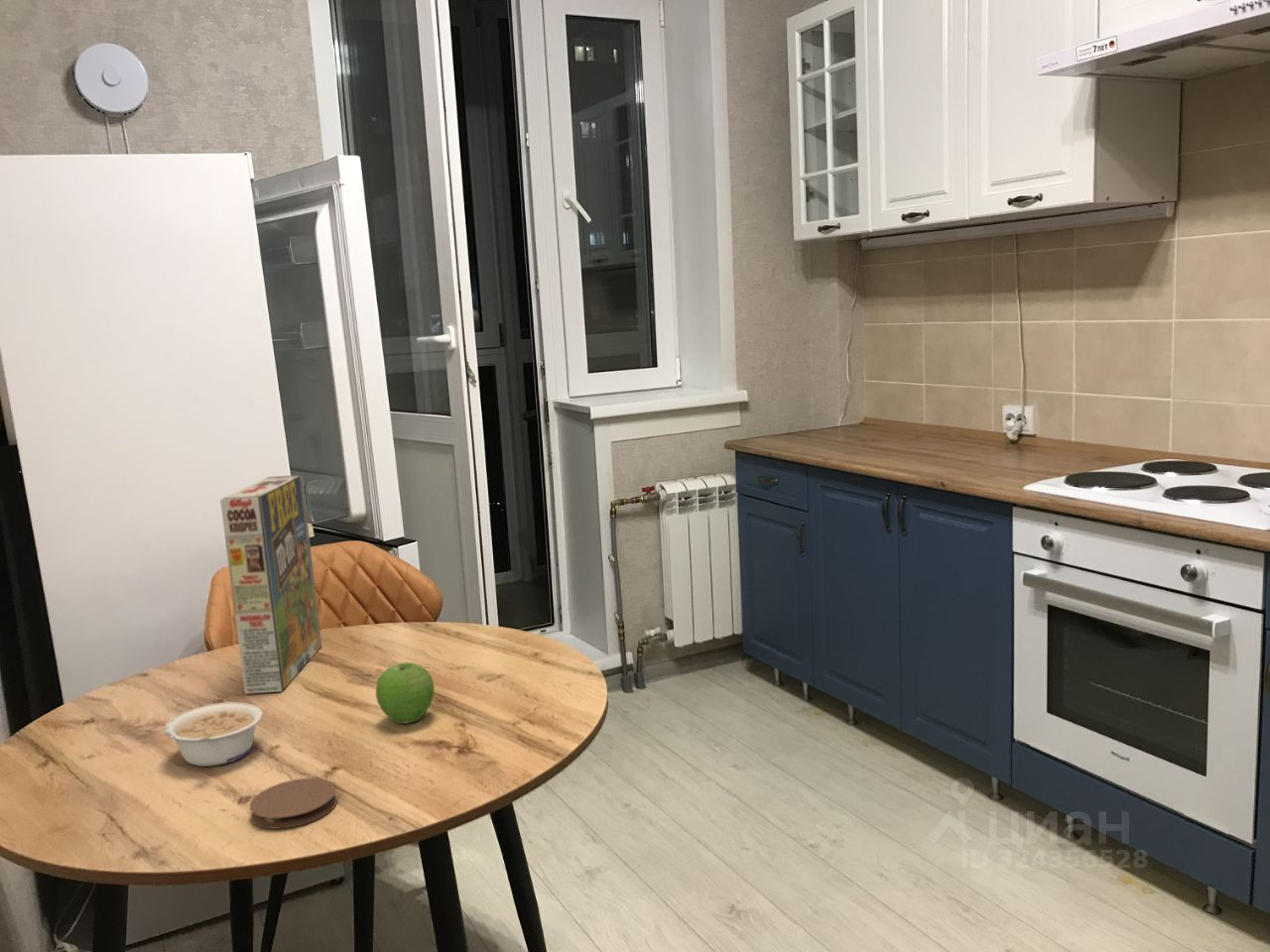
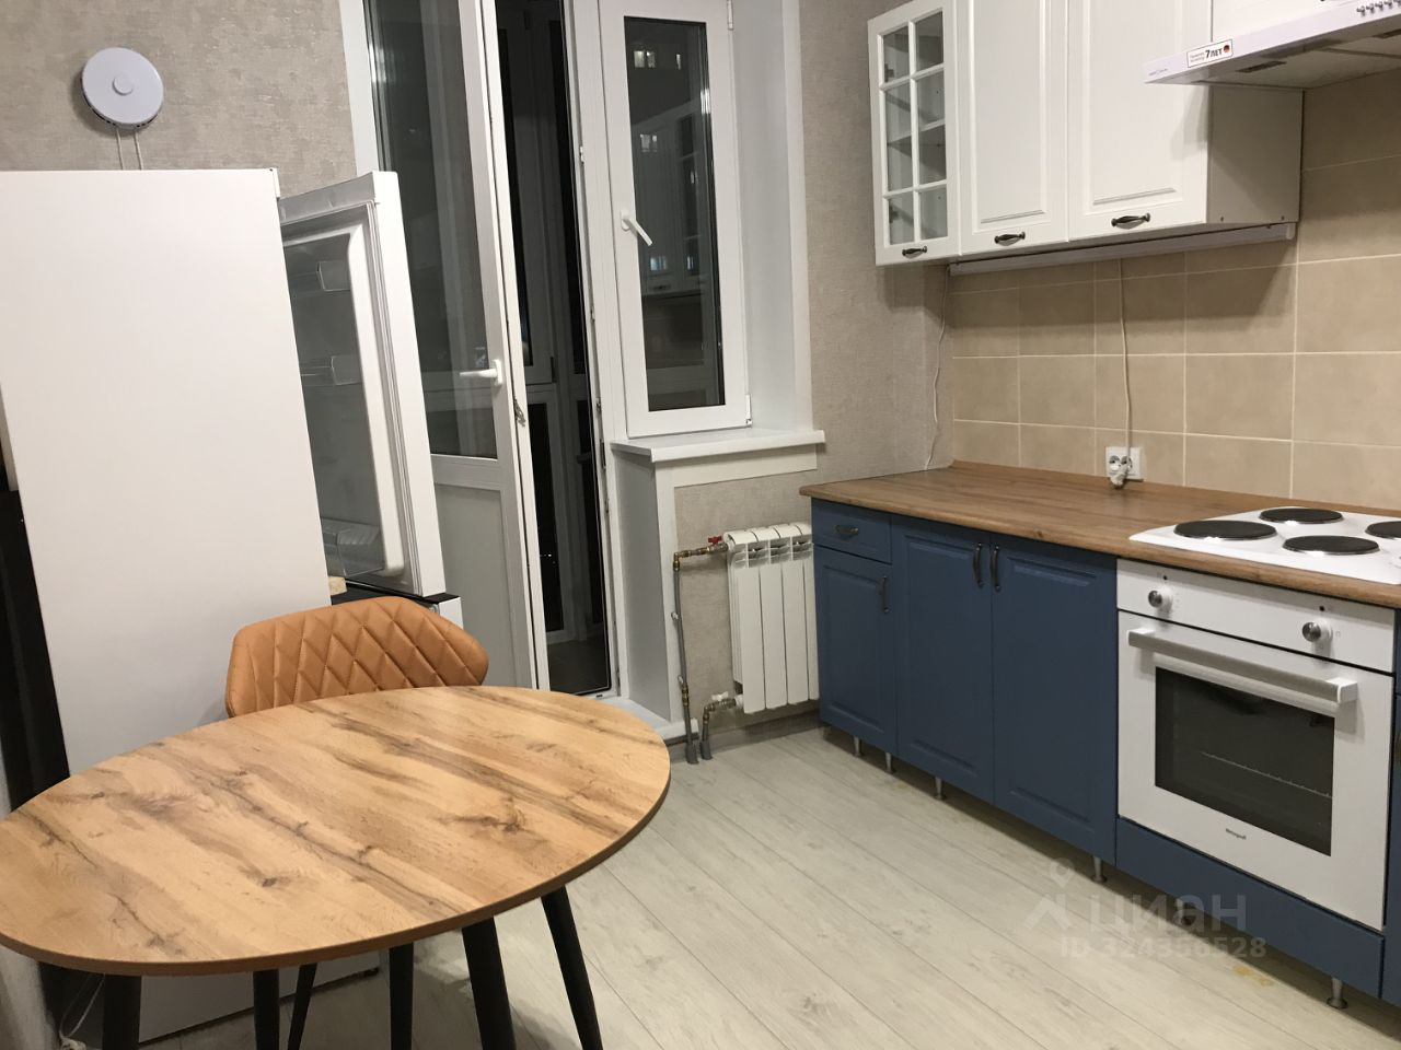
- cereal box (275, 578)
- fruit (405, 693)
- legume (217, 734)
- coaster (294, 802)
